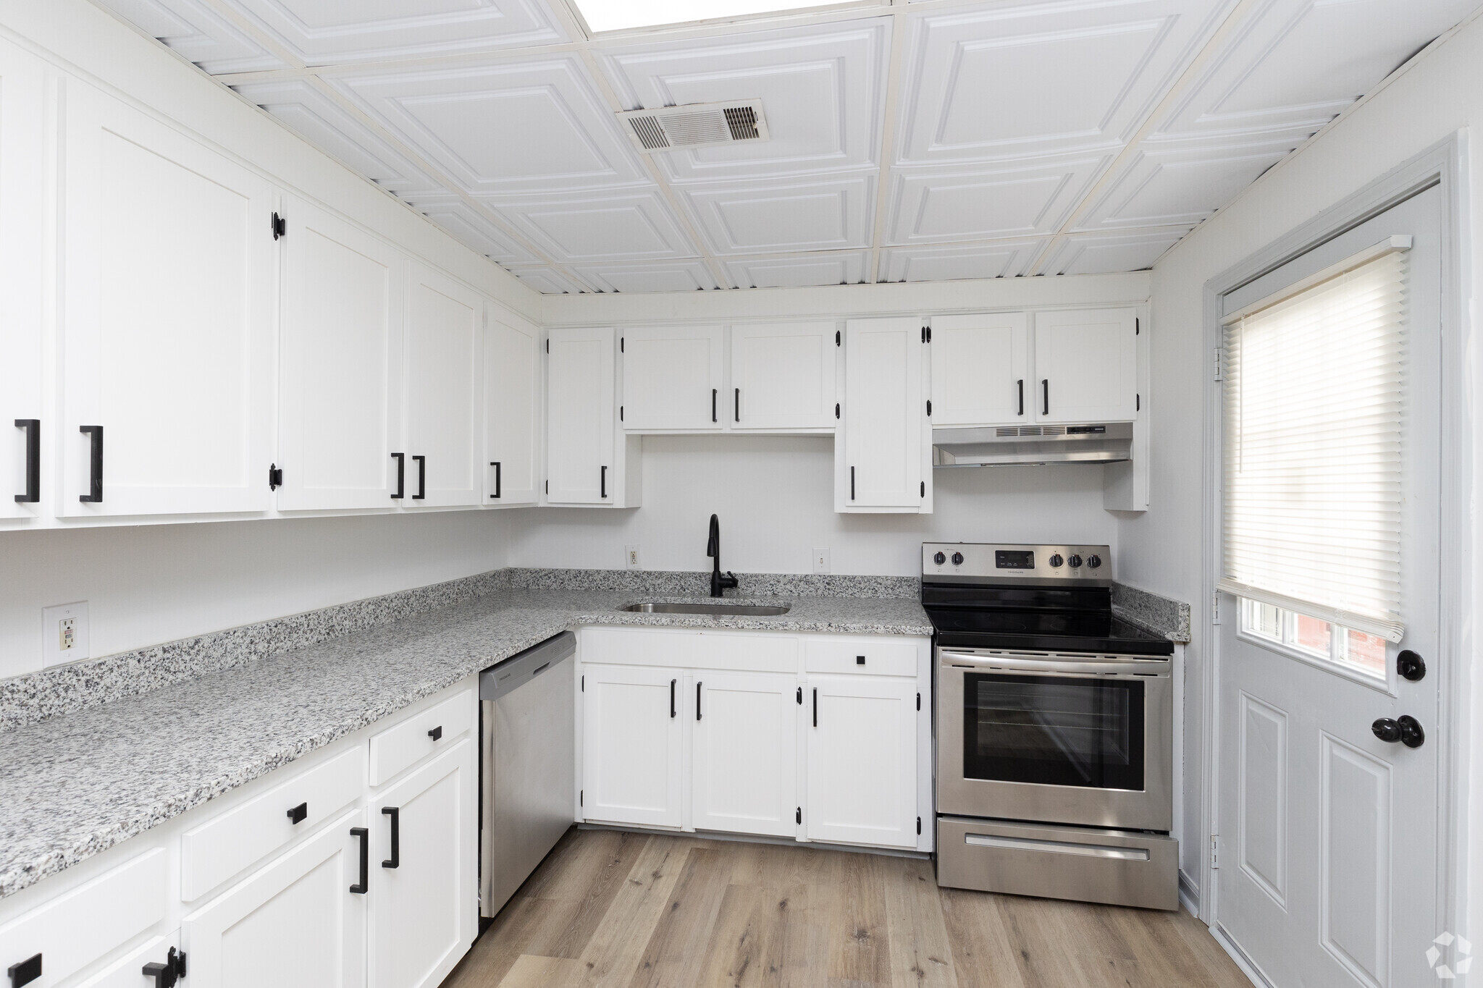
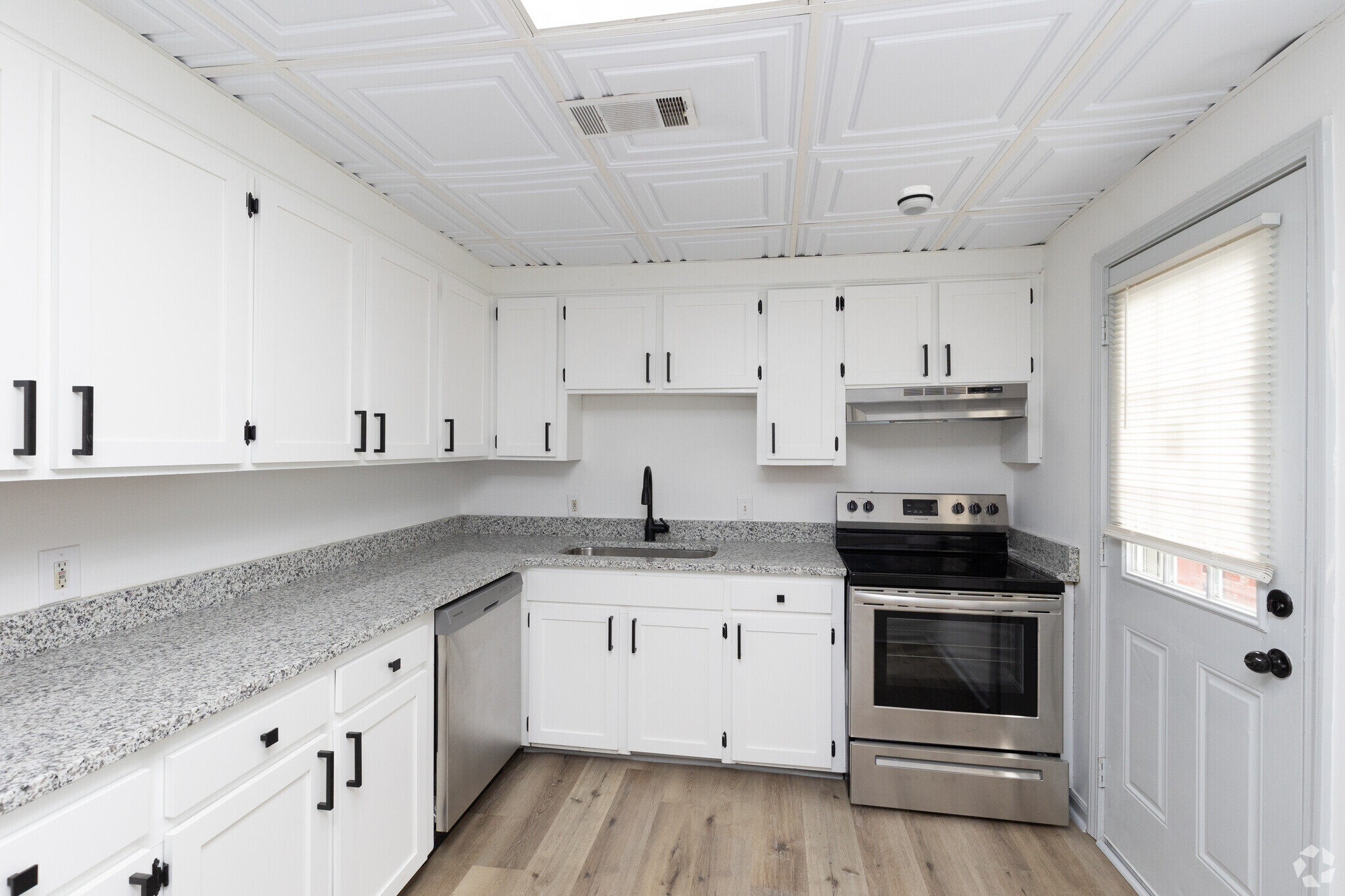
+ smoke detector (915, 201)
